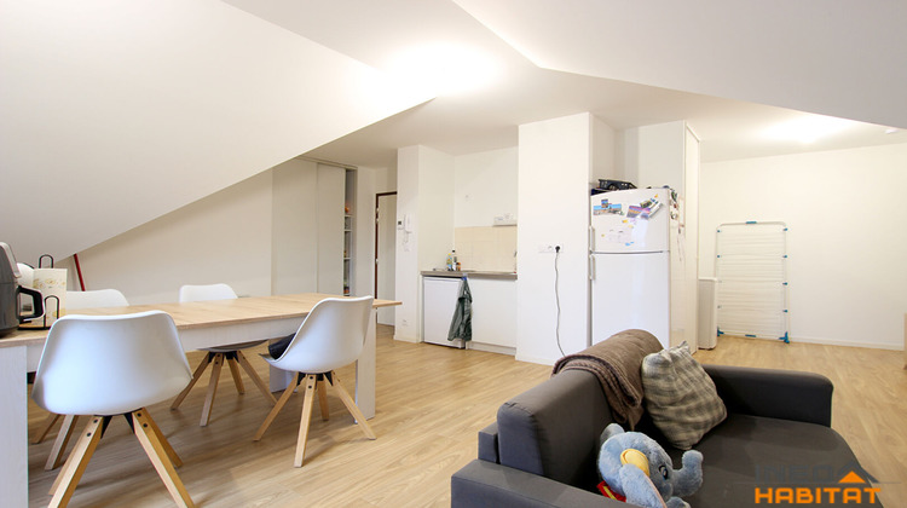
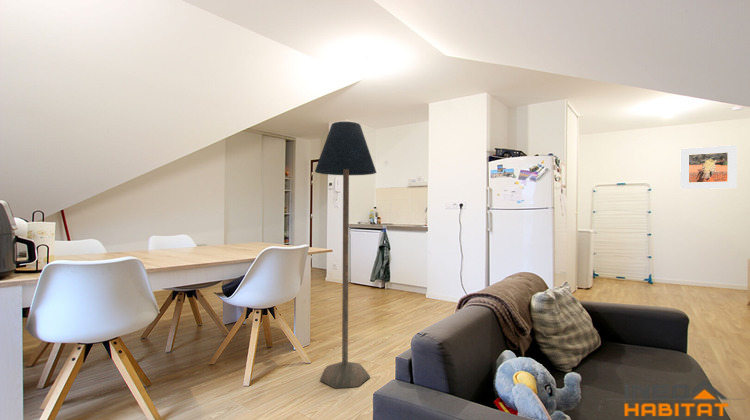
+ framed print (707, 167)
+ floor lamp (345, 250)
